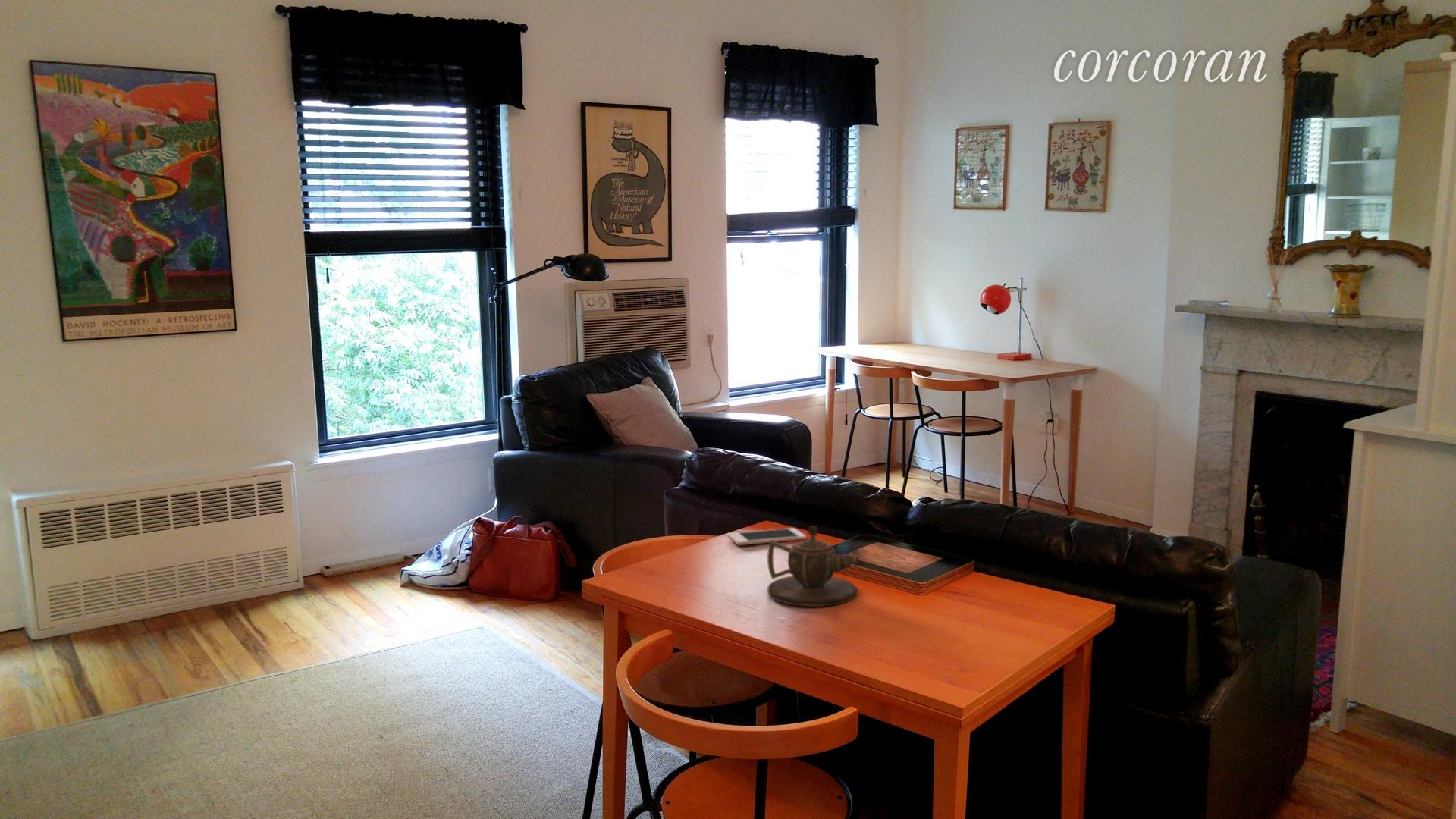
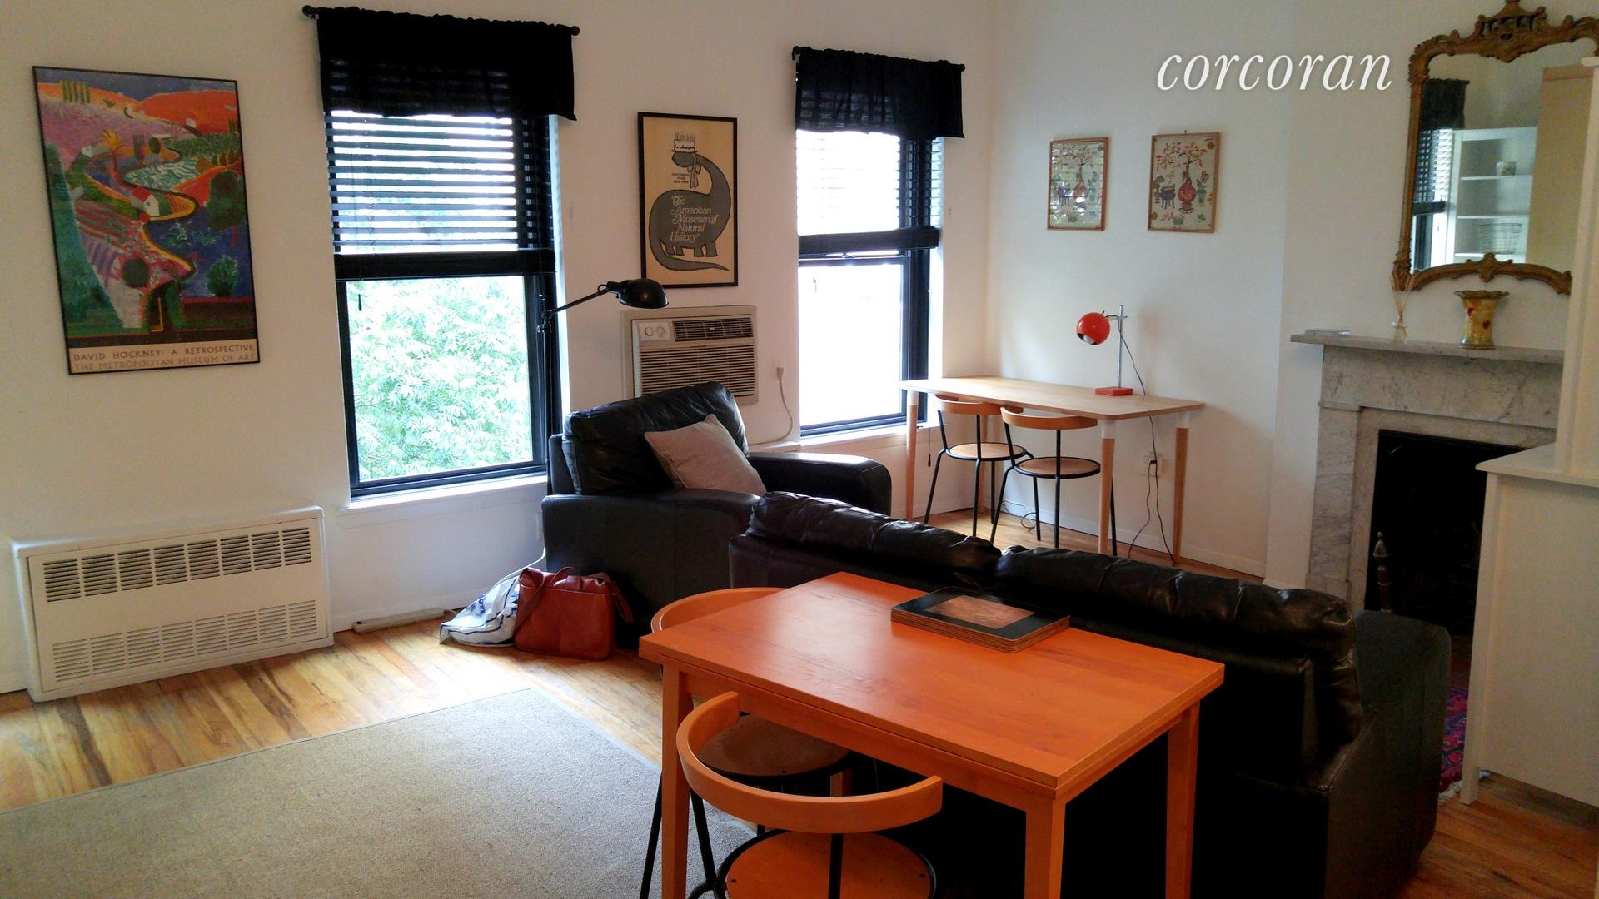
- teapot (811, 559)
- cell phone (767, 536)
